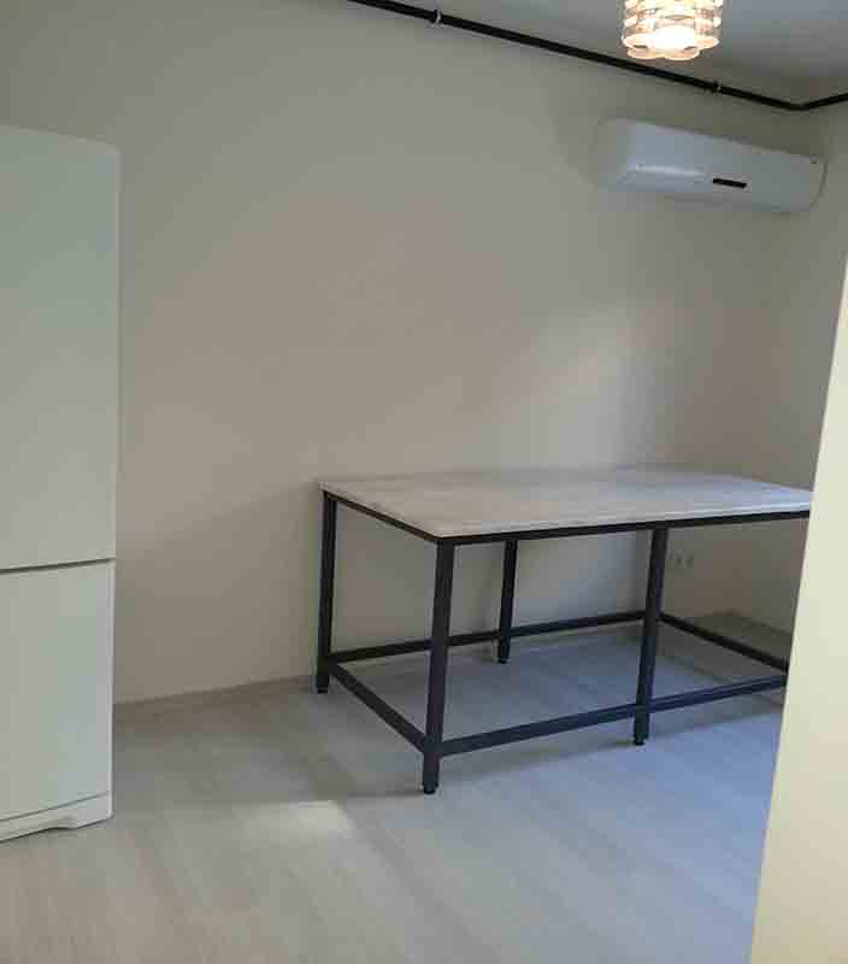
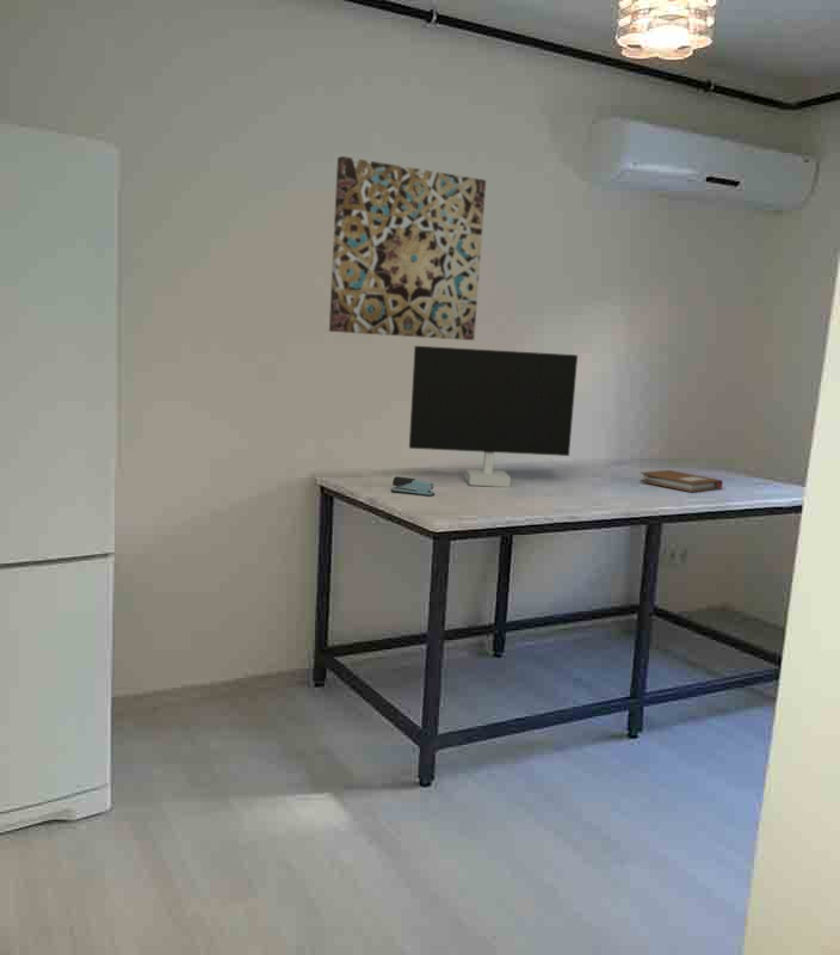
+ wall art (409, 253)
+ notebook (682, 480)
+ stapler (412, 485)
+ monitor (490, 417)
